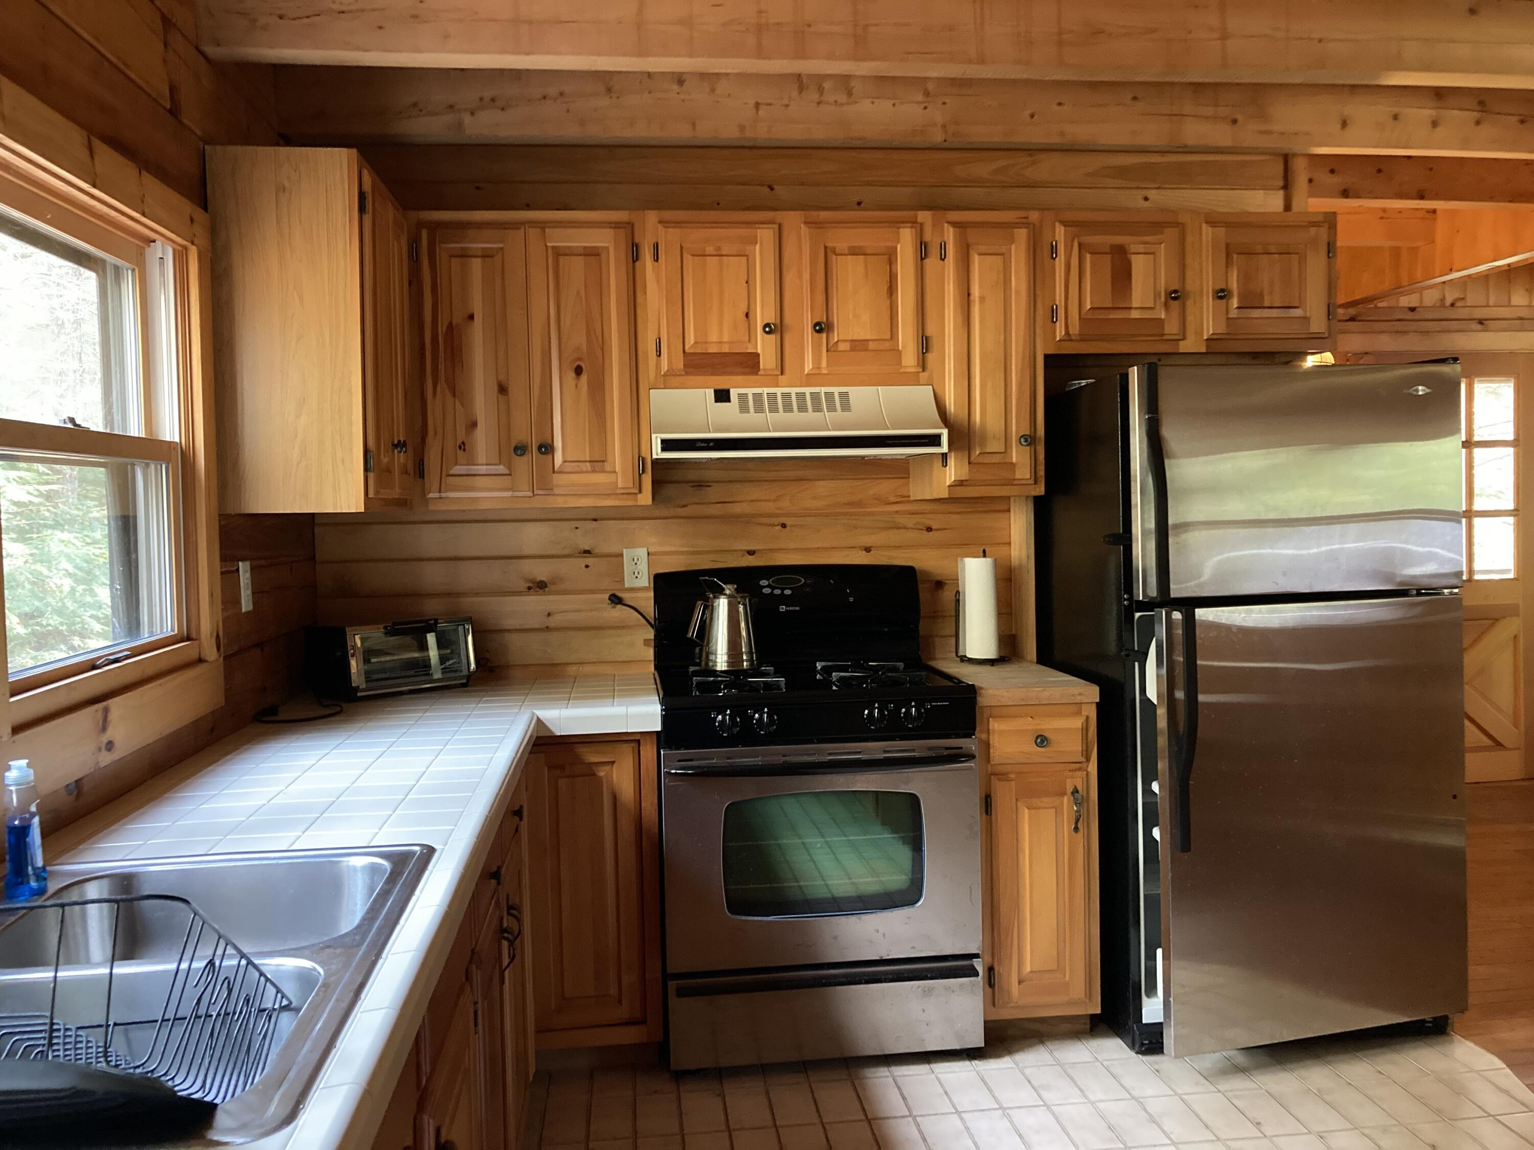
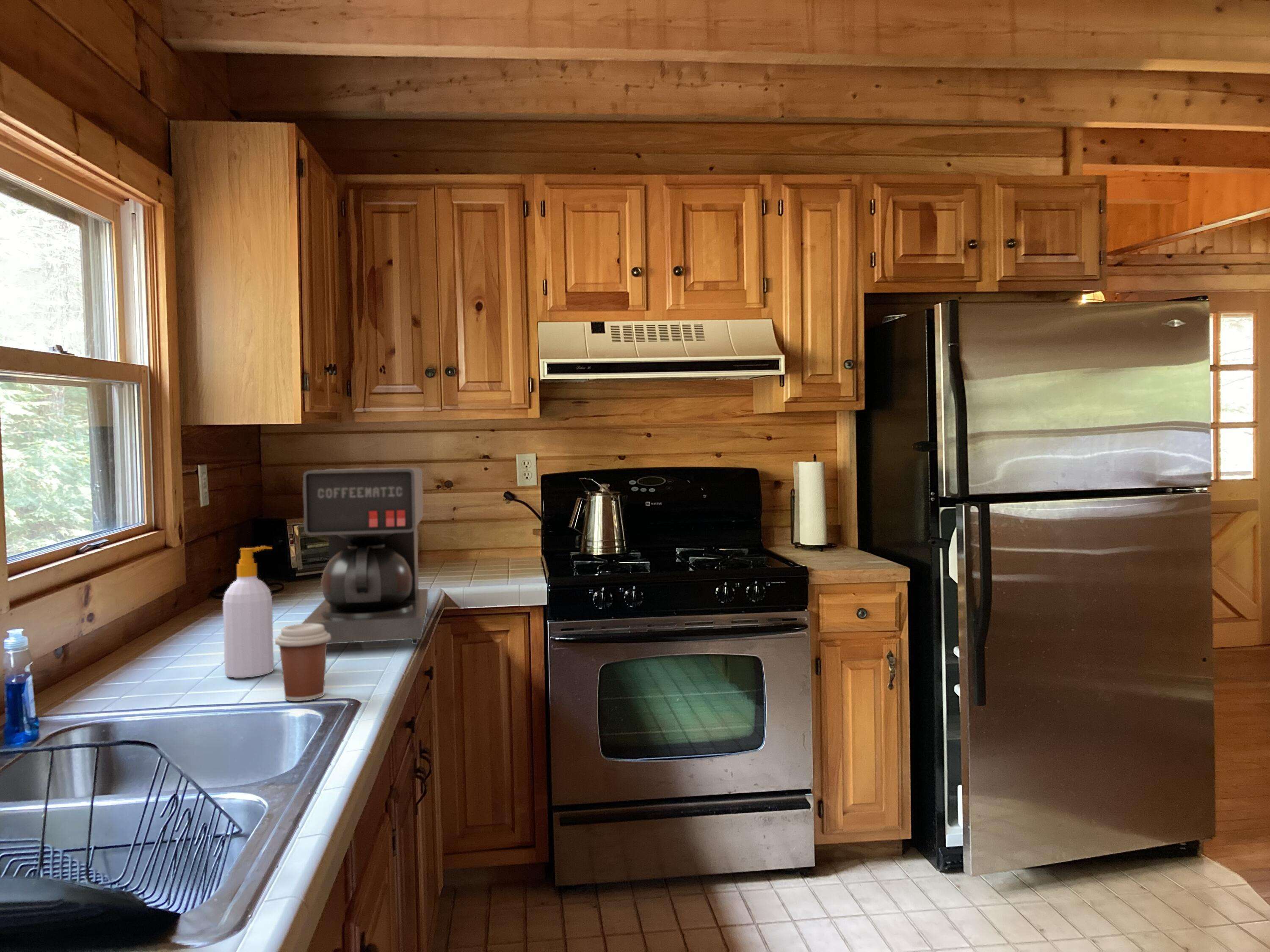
+ coffee cup (304, 661)
+ coffee maker (370, 549)
+ soap bottle (250, 610)
